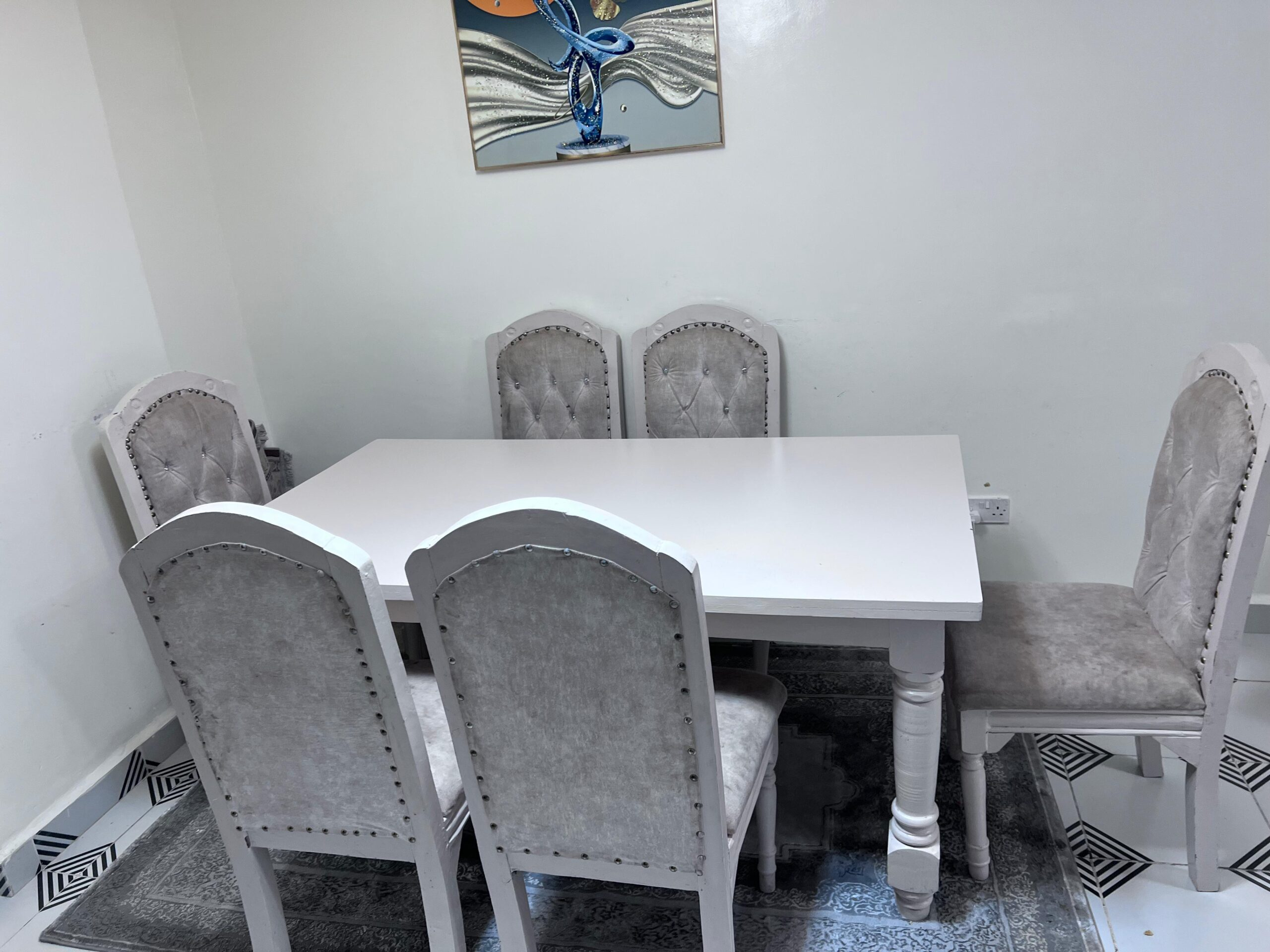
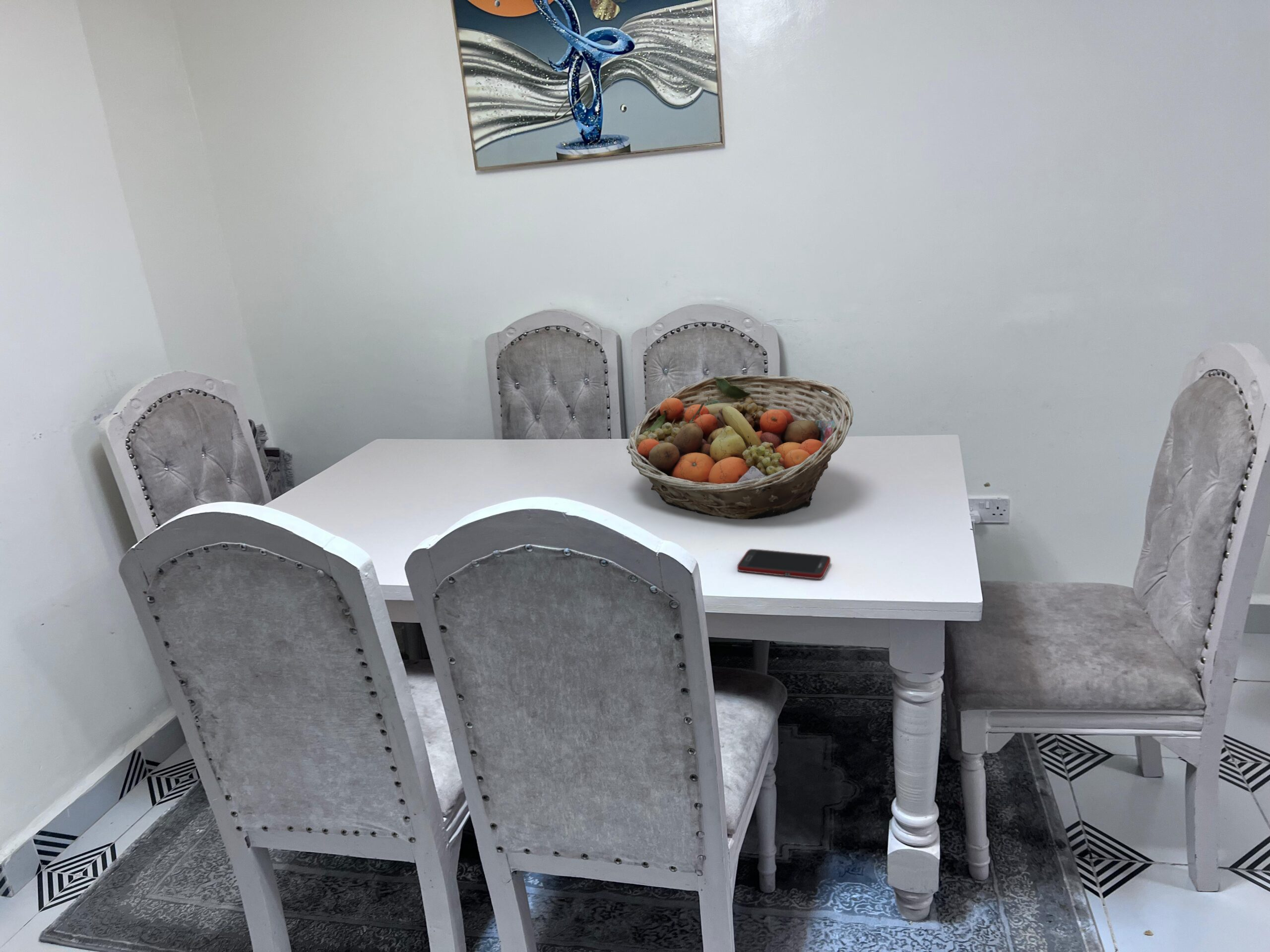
+ fruit basket (737, 444)
+ cell phone (784, 564)
